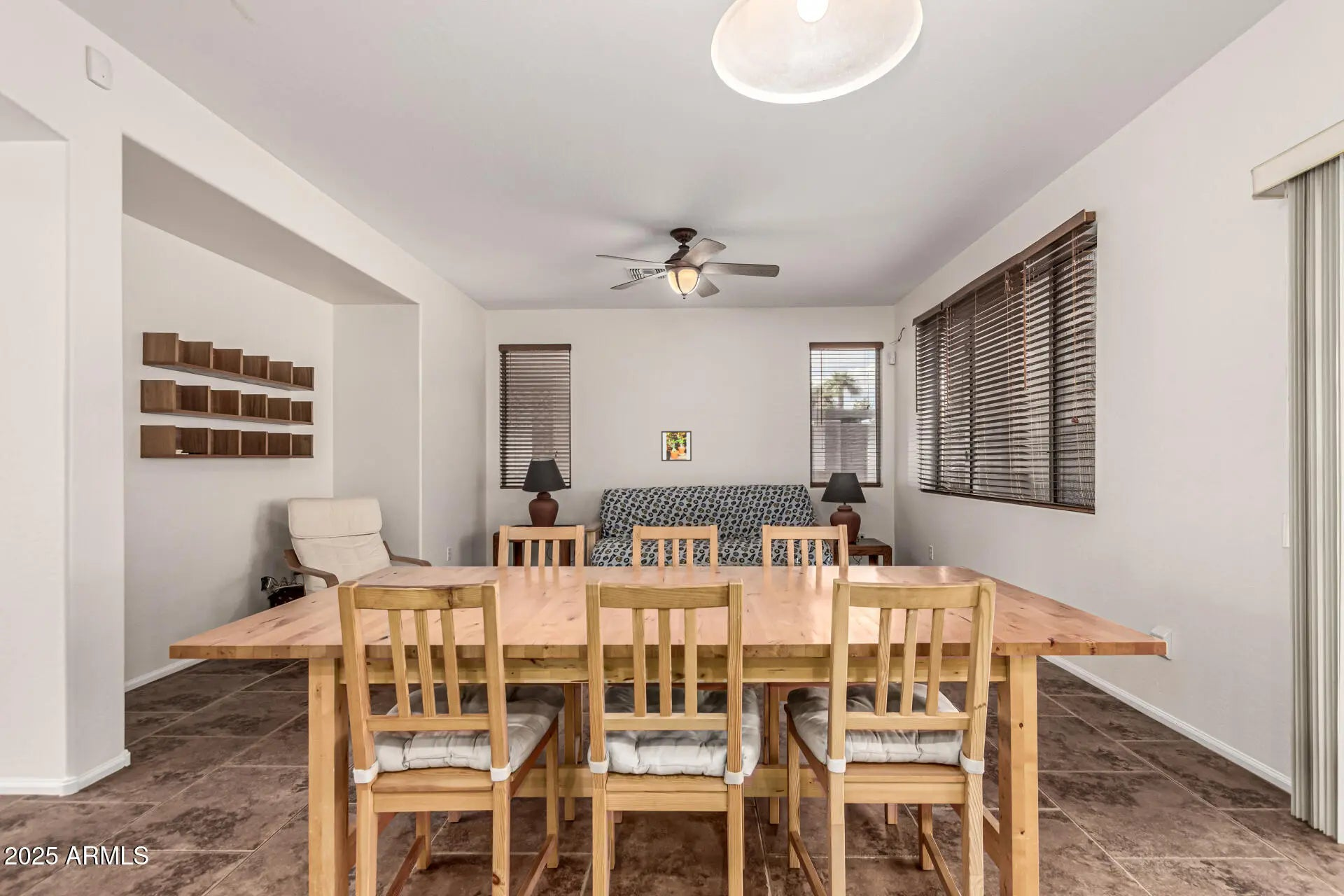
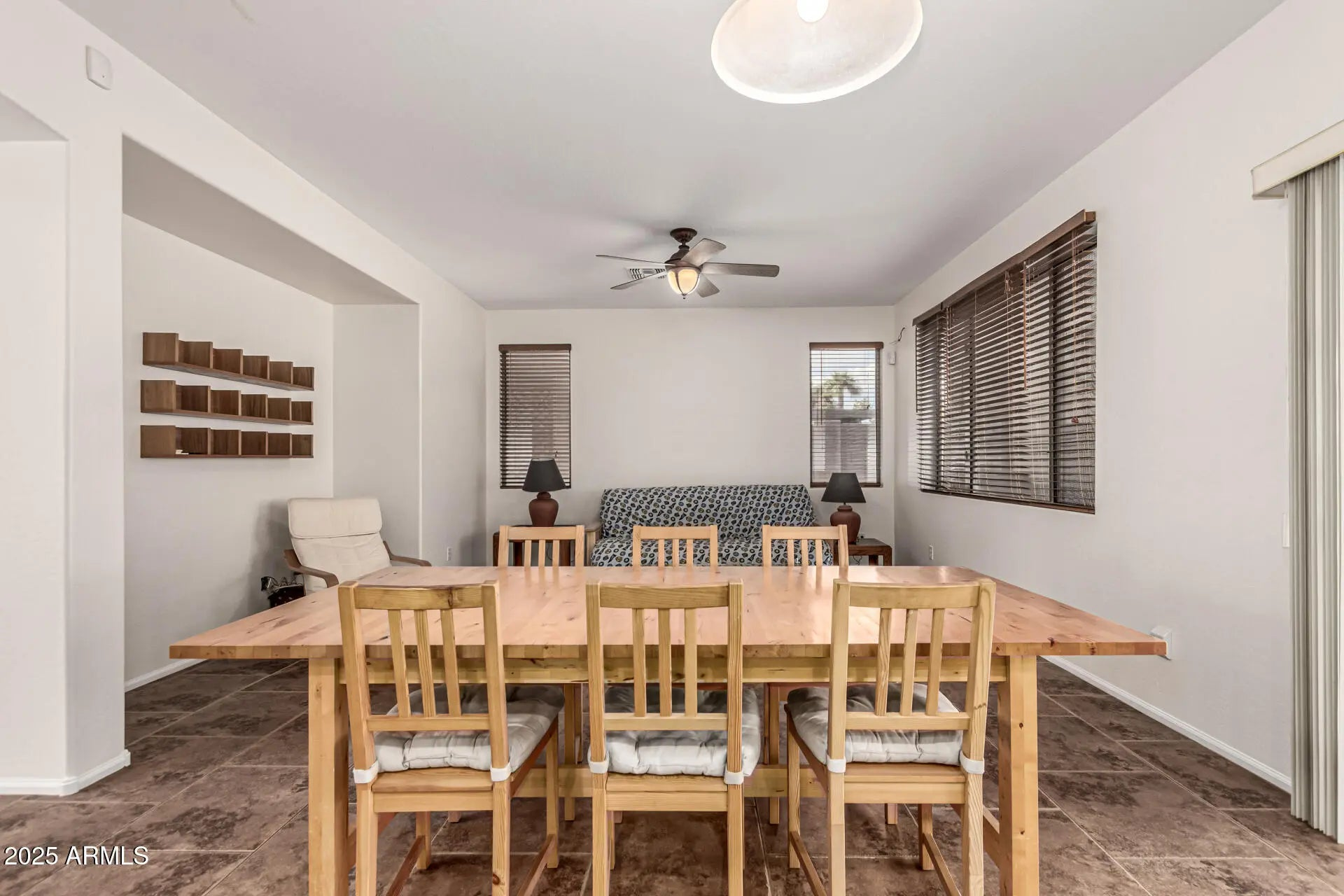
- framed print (676, 446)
